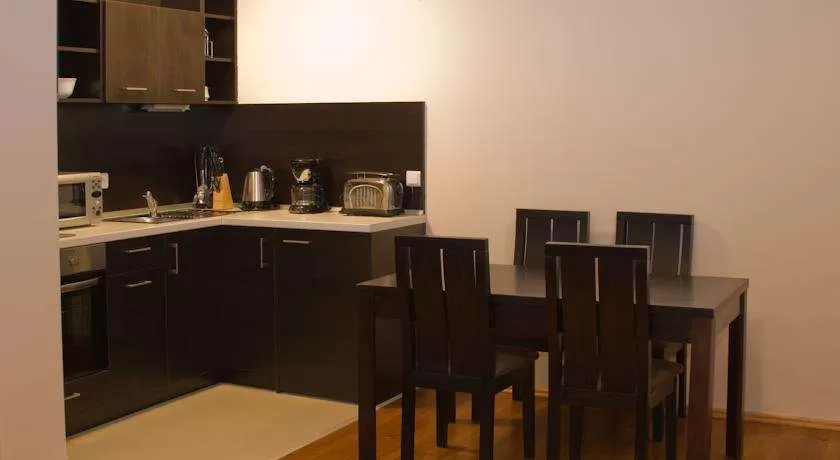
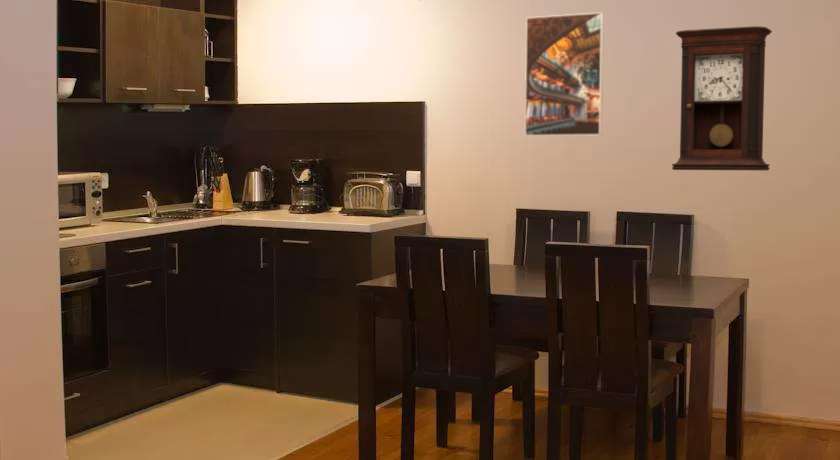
+ pendulum clock (720, 100)
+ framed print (563, 75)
